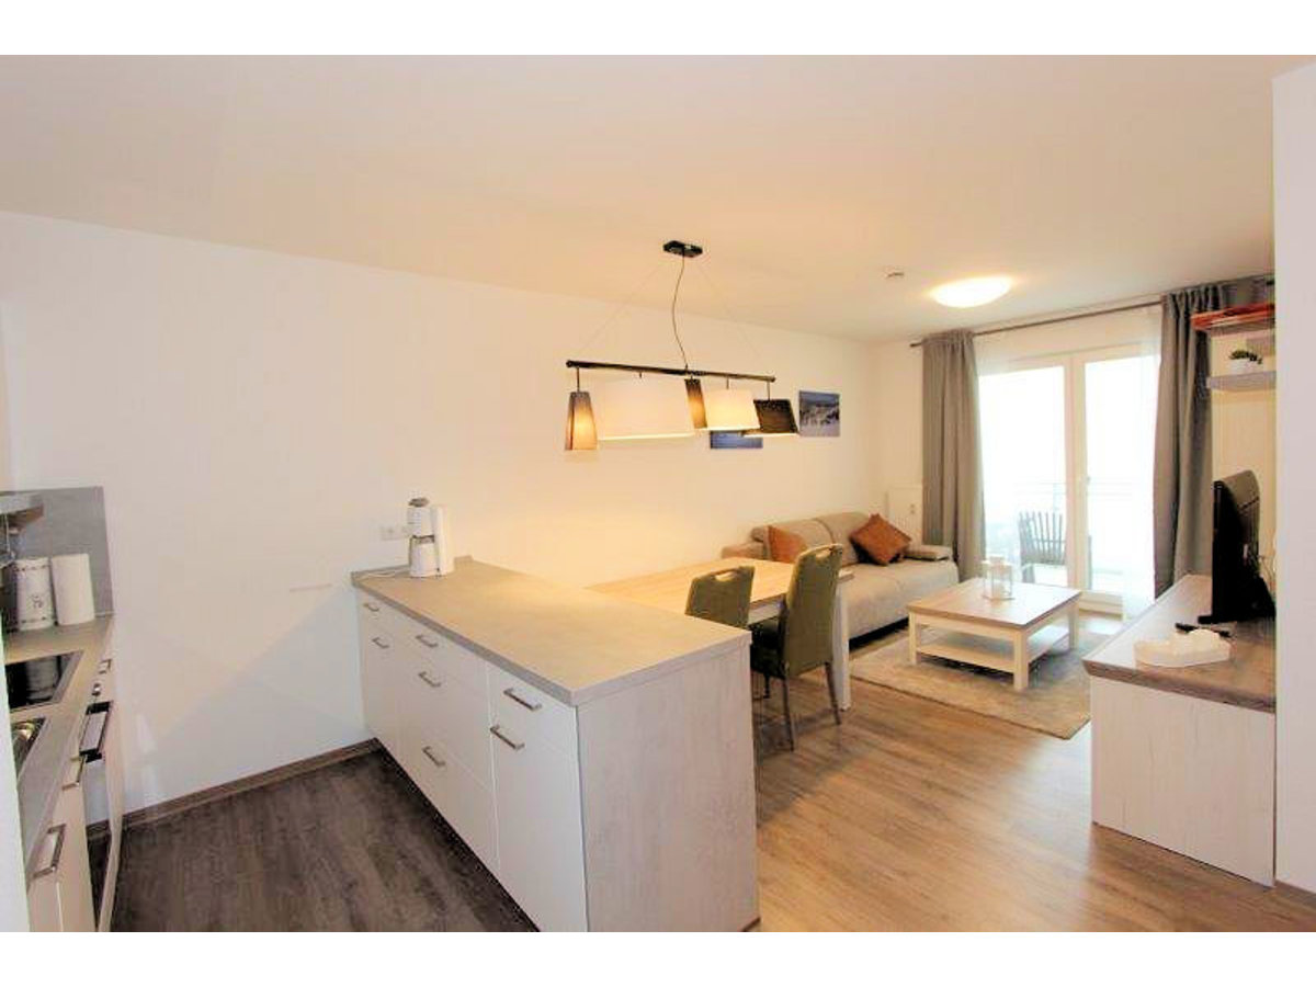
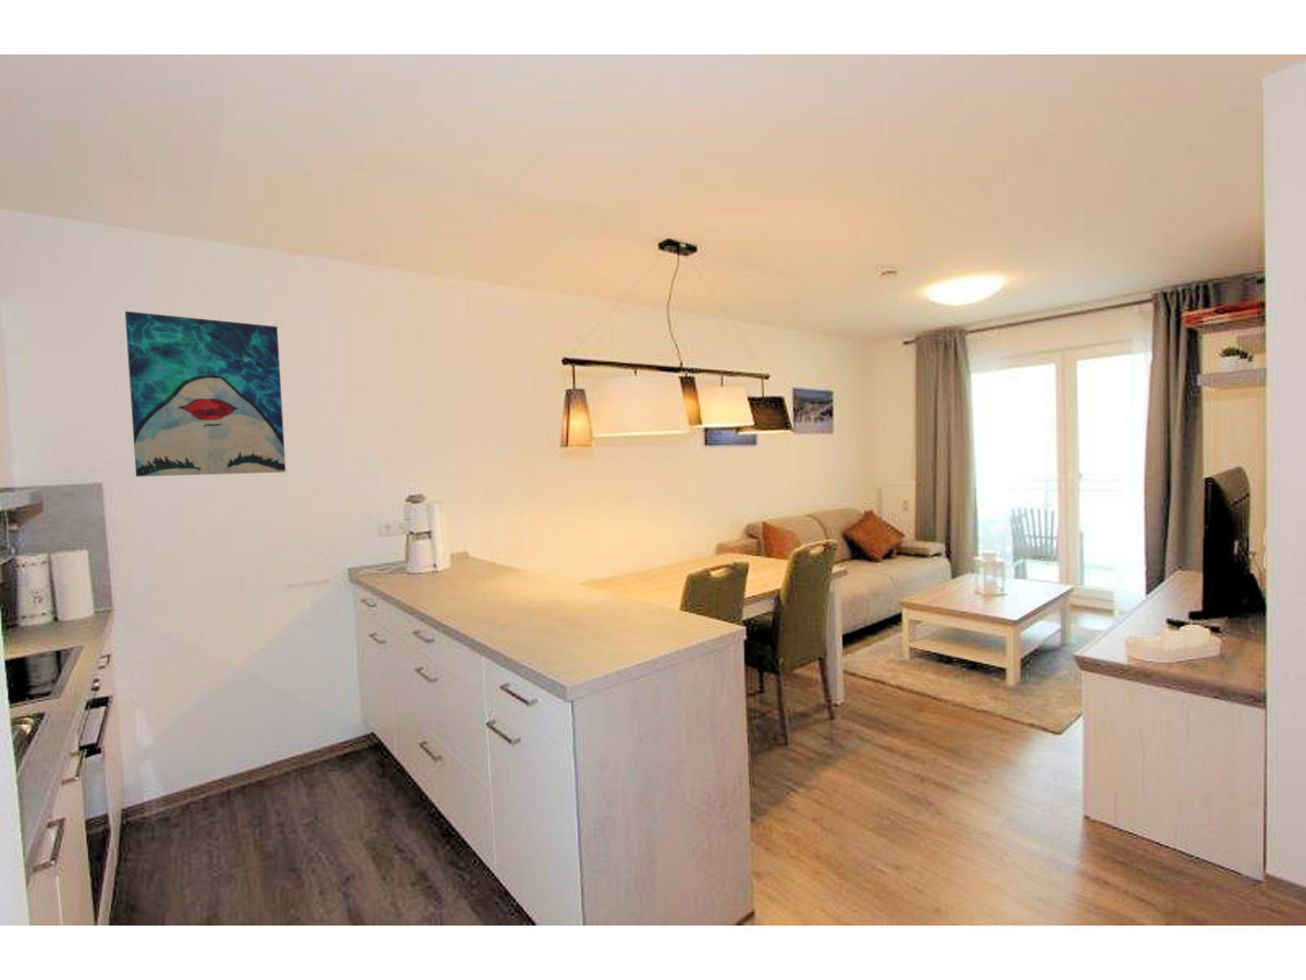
+ wall art (210, 397)
